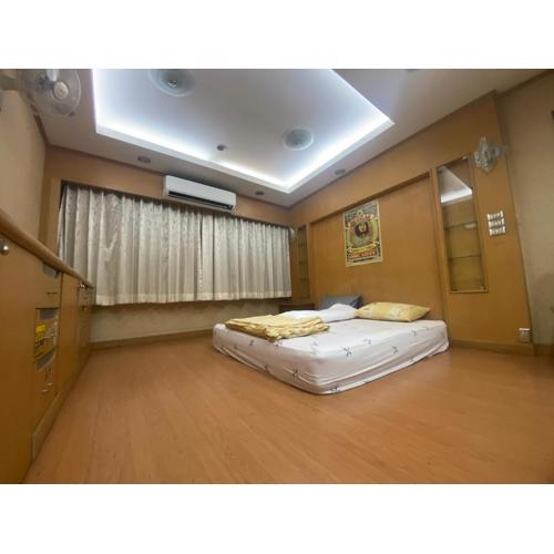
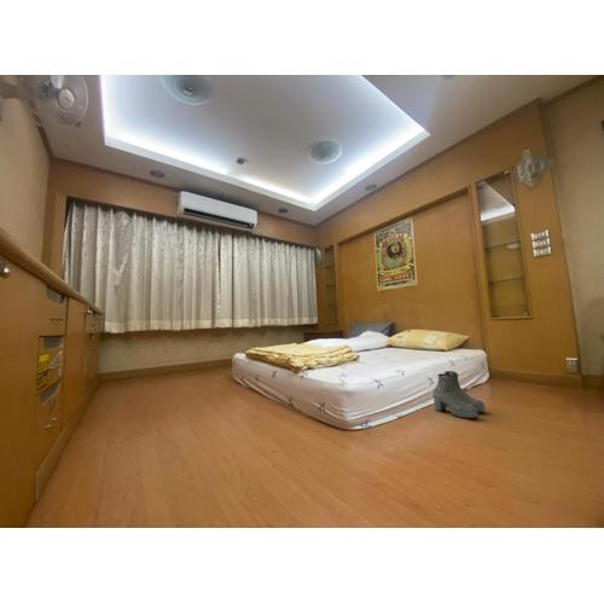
+ boots (457, 391)
